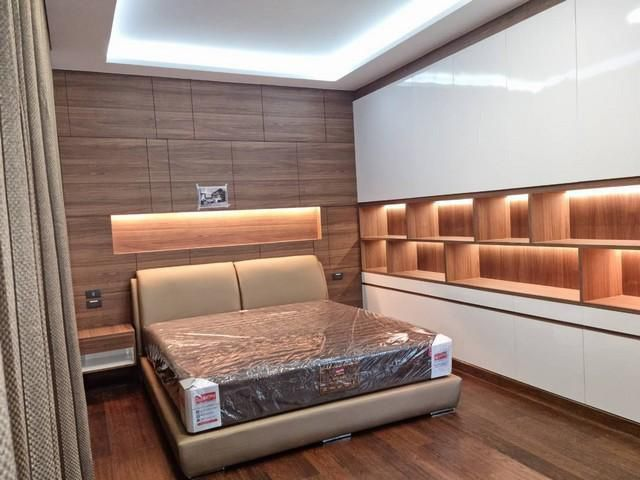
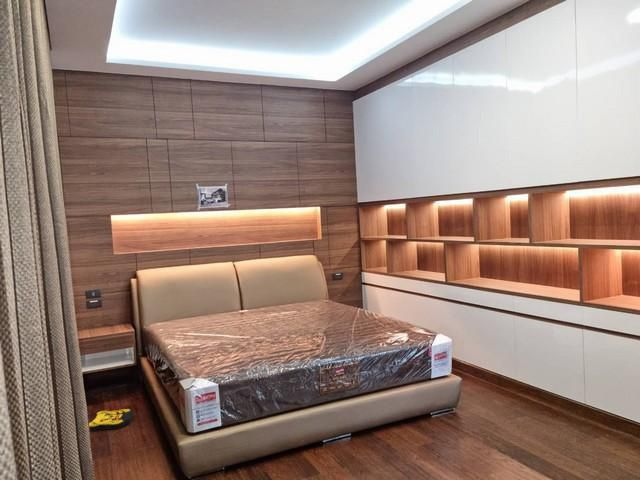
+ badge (111, 419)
